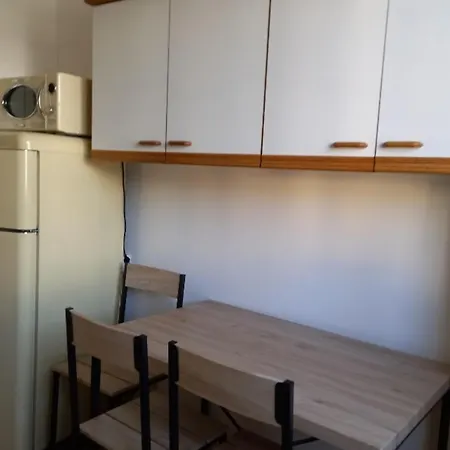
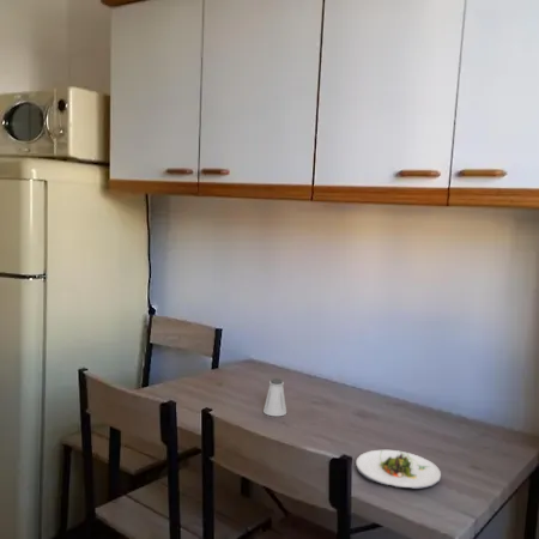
+ salad plate (398, 464)
+ saltshaker (275, 395)
